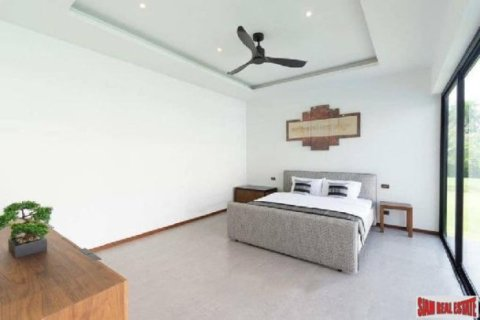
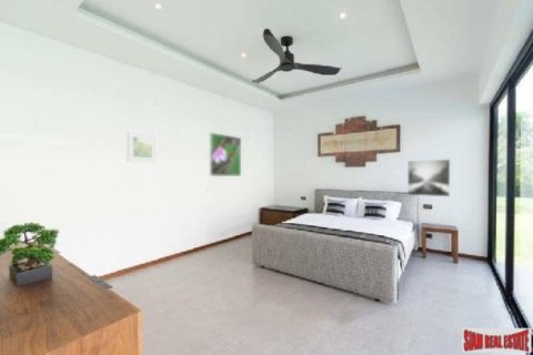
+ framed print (225, 155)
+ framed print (428, 178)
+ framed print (142, 148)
